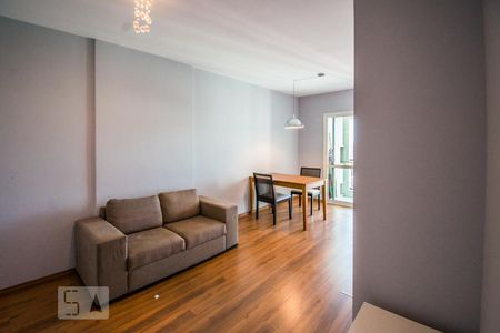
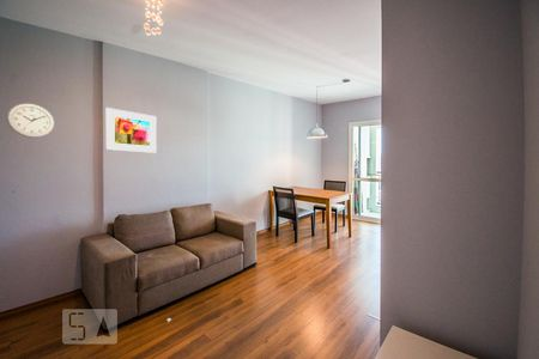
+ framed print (132, 132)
+ wall clock (31, 120)
